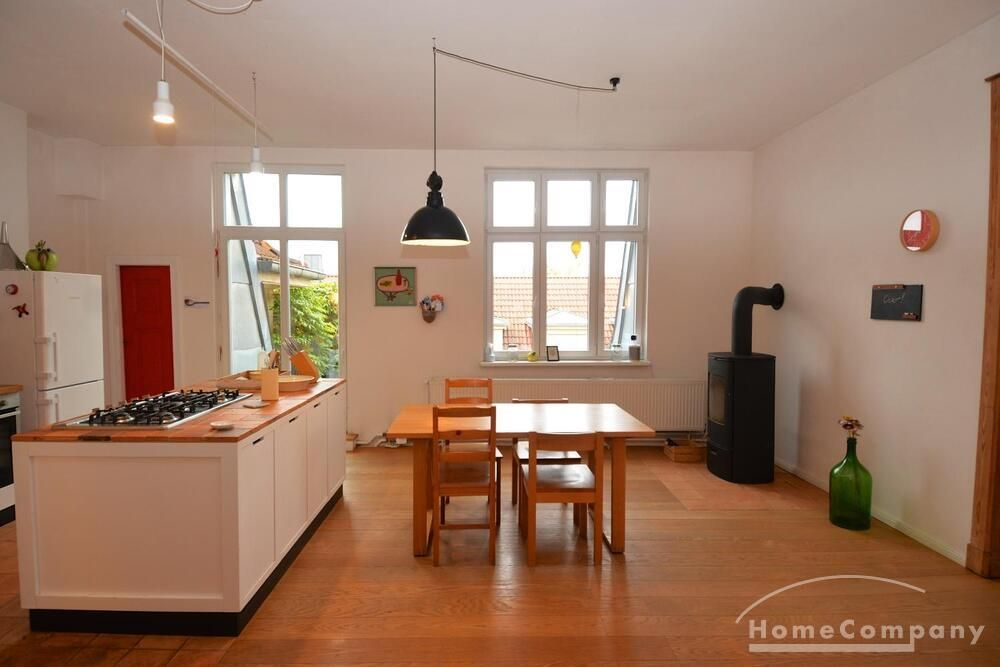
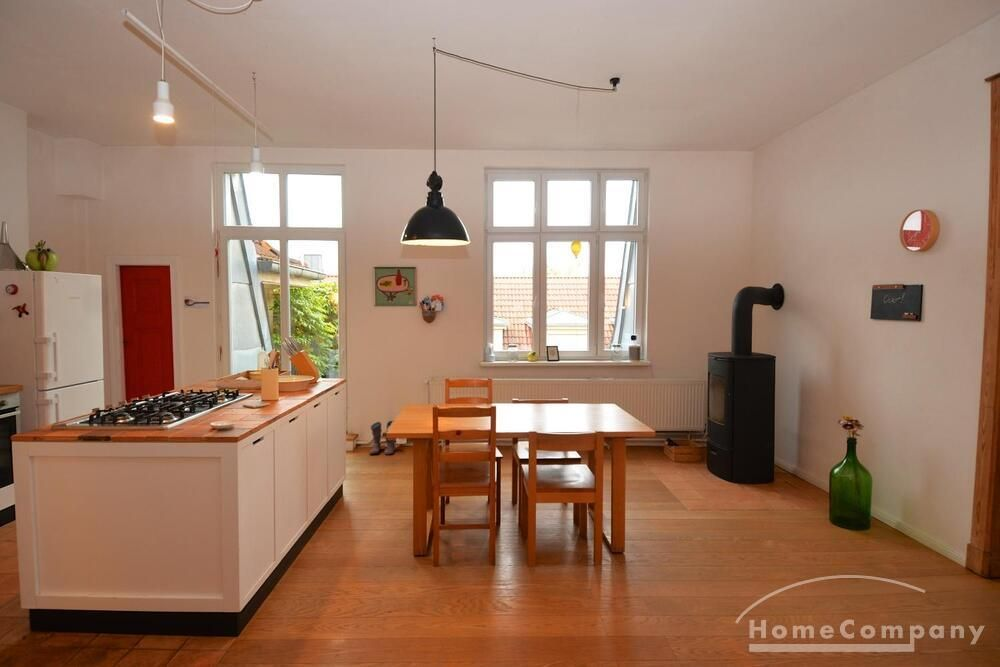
+ boots (387, 440)
